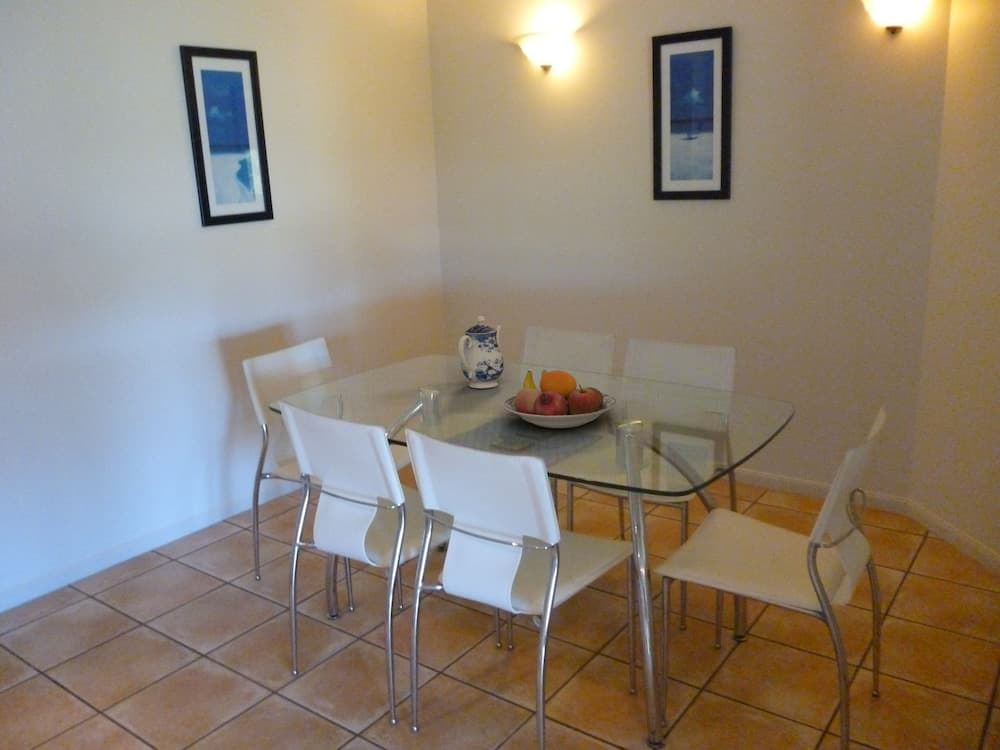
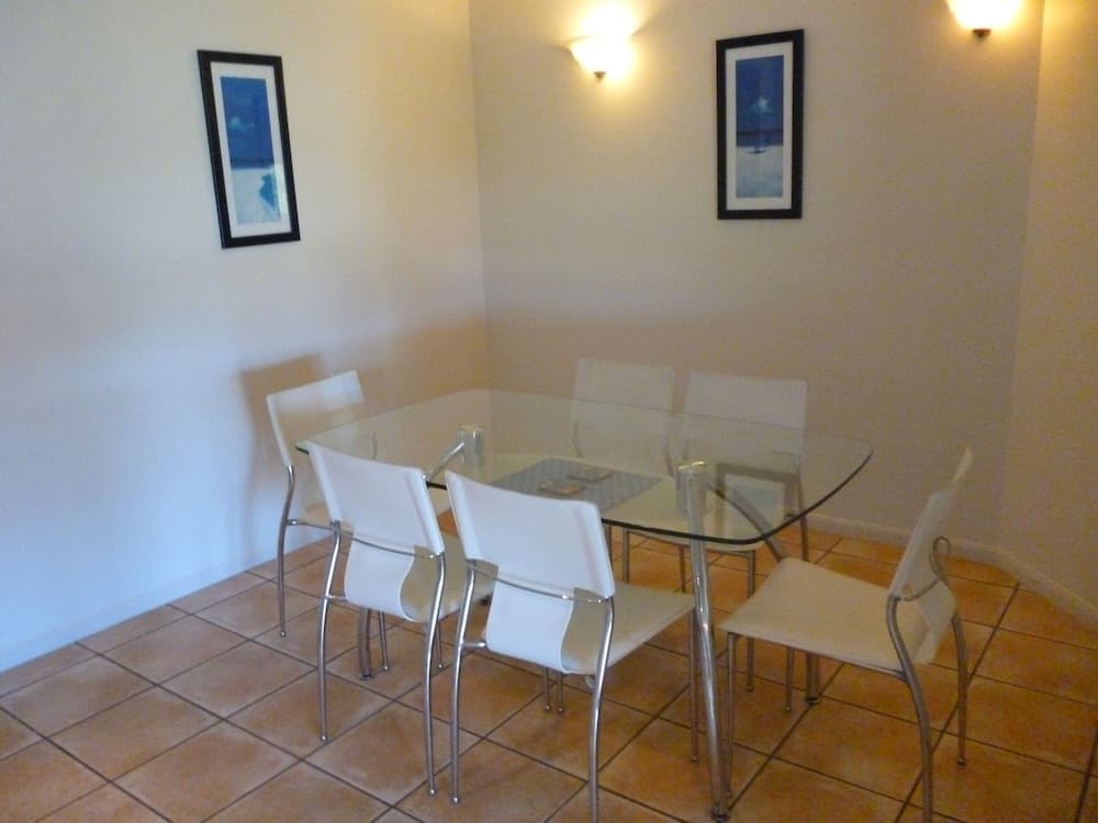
- teapot (481, 351)
- fruit bowl (559, 397)
